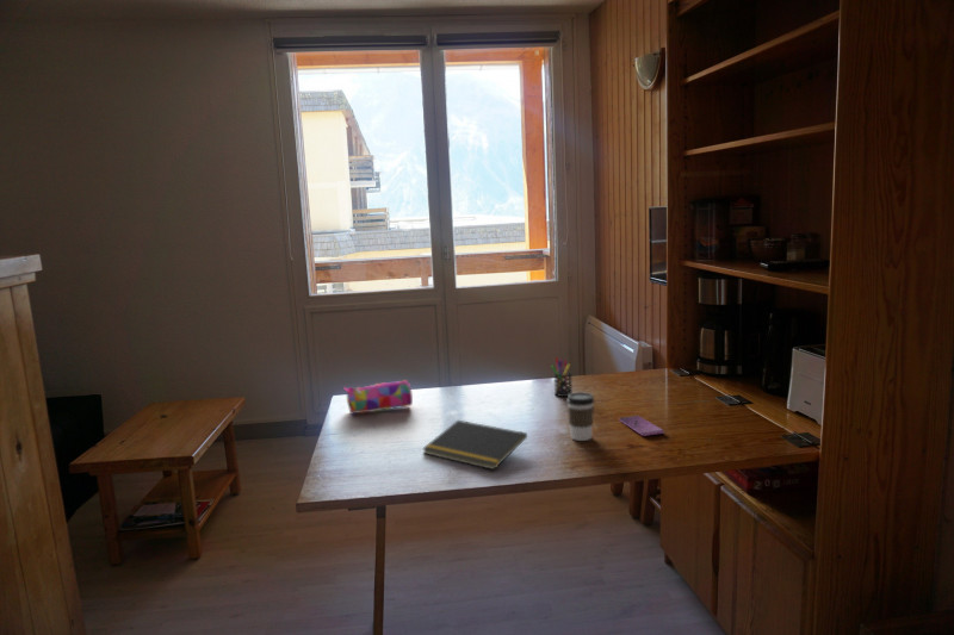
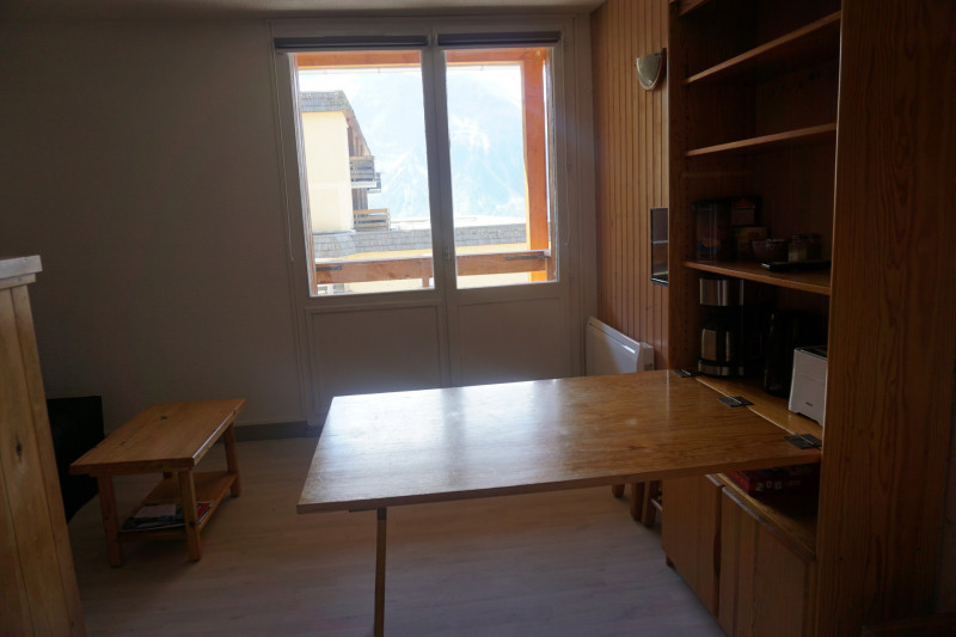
- pen holder (560, 375)
- notepad (475, 442)
- smartphone (640, 425)
- pencil case (378, 397)
- coffee cup (581, 416)
